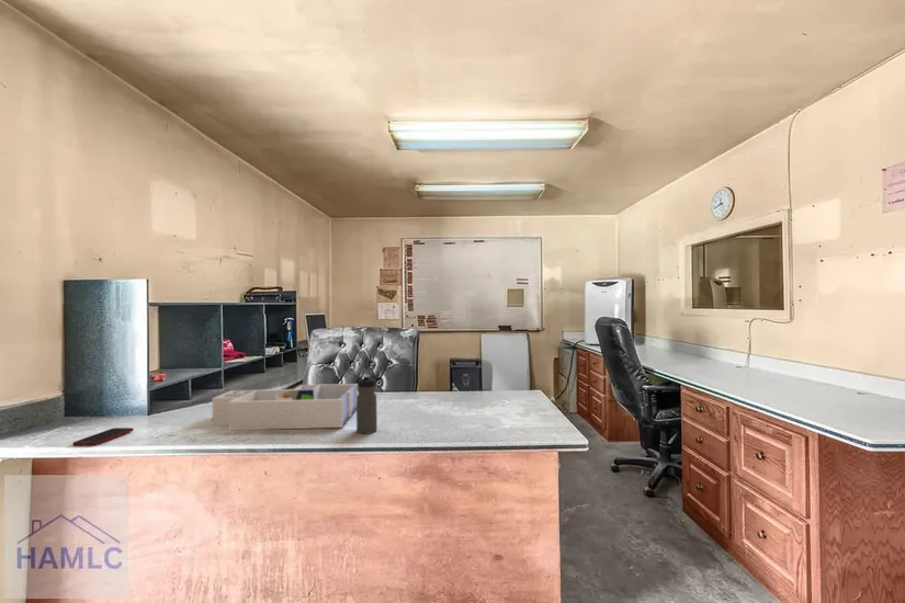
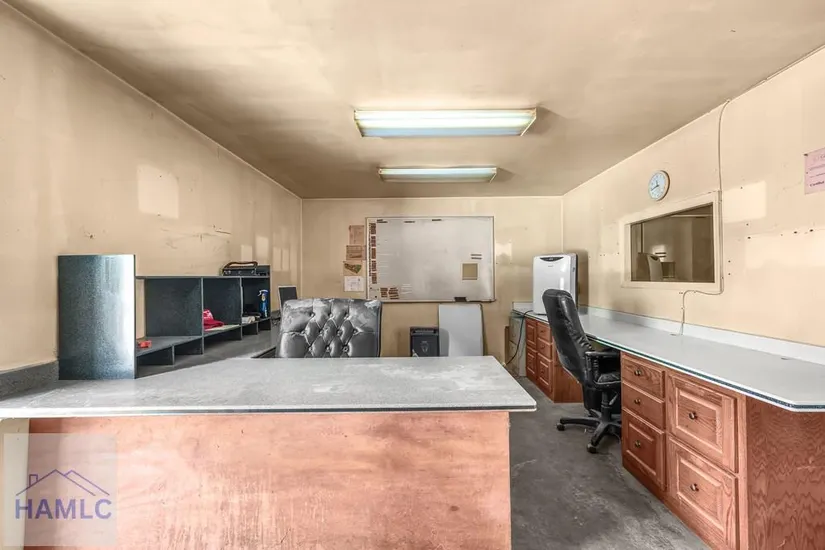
- water bottle (366, 402)
- desk organizer (287, 405)
- cell phone (104, 436)
